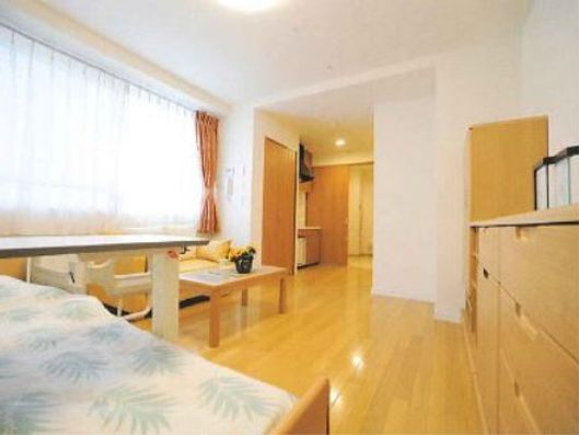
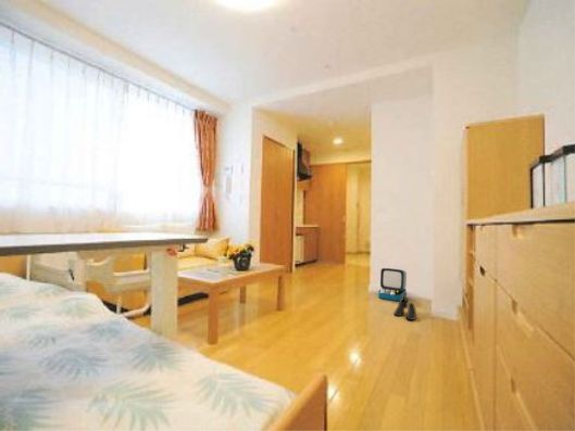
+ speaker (392, 282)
+ shoe (404, 307)
